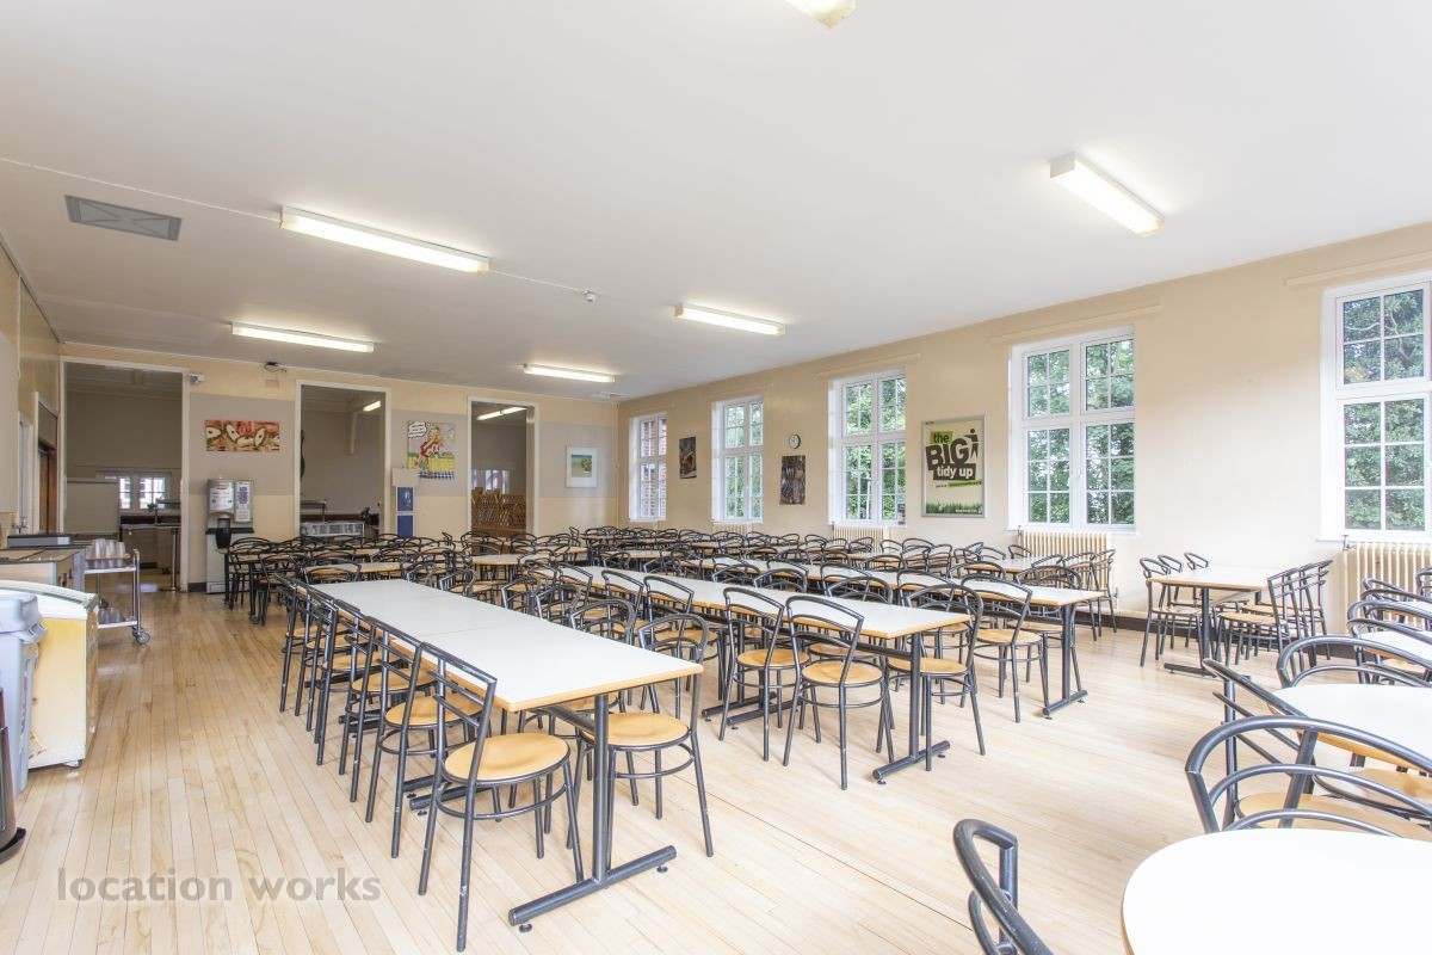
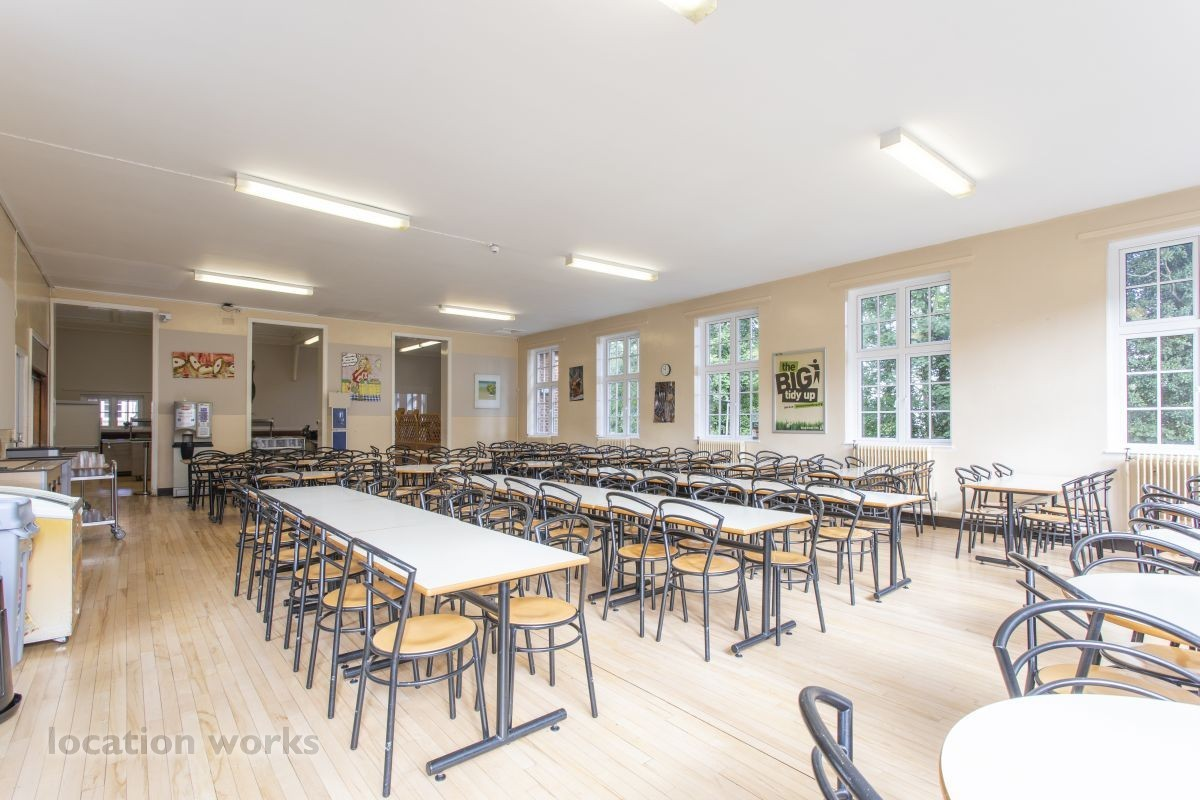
- ceiling vent (125, 220)
